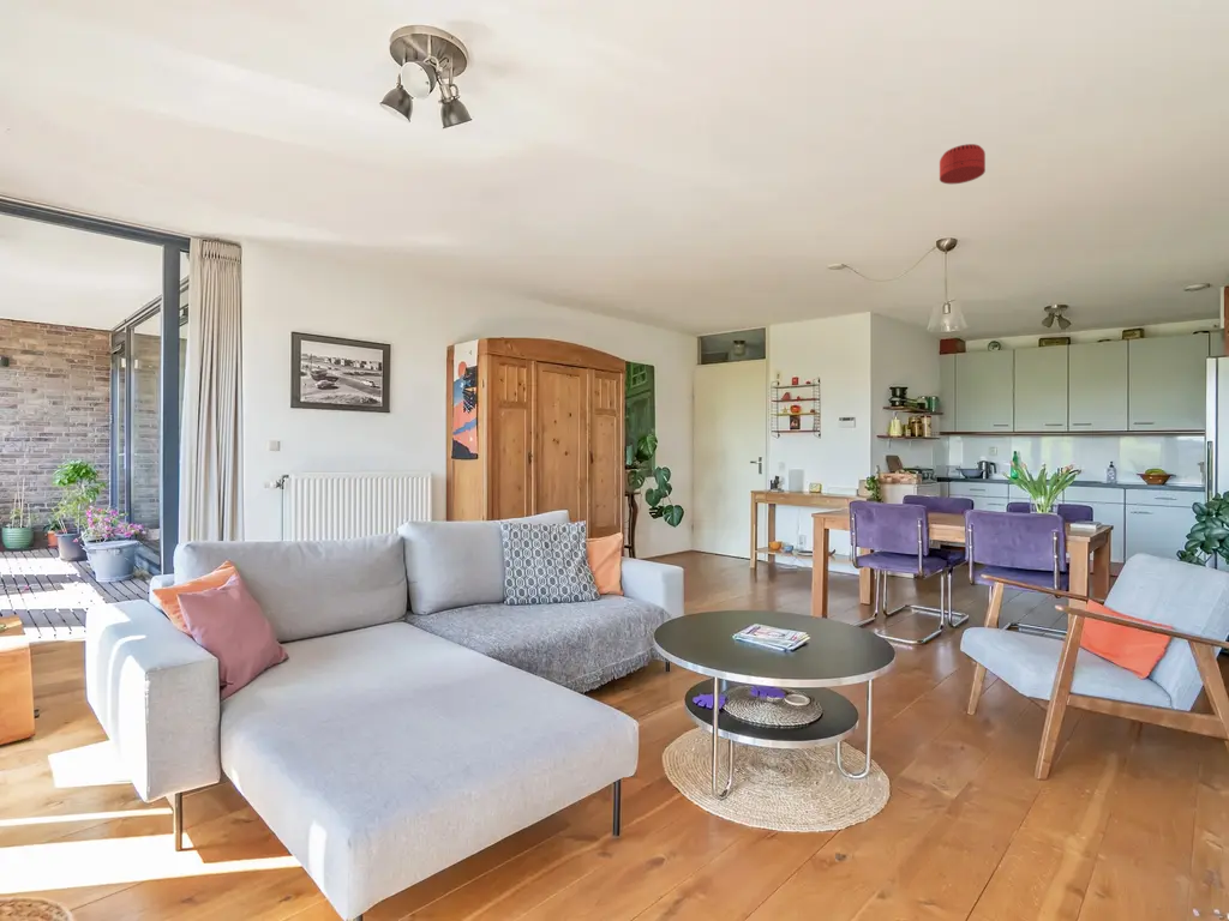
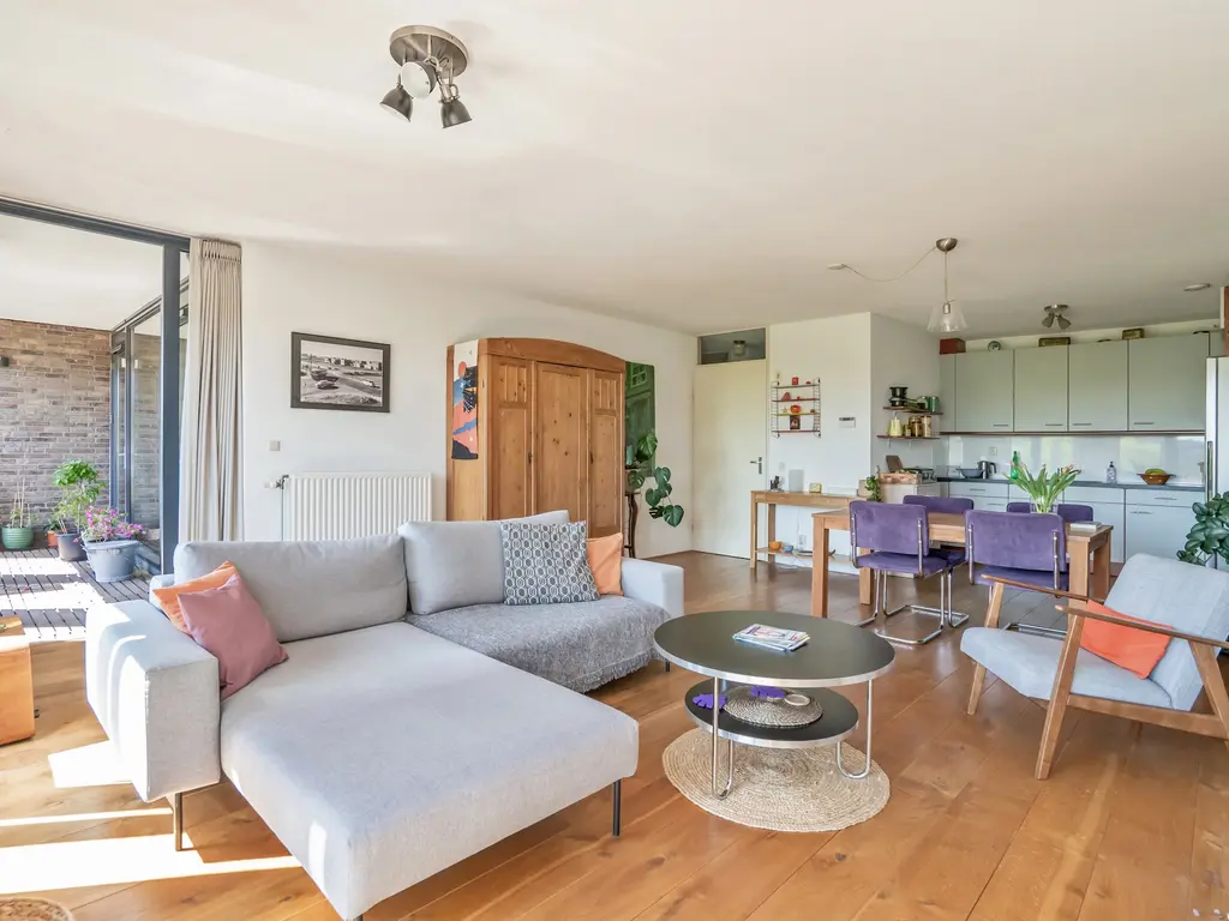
- smoke detector (961, 163)
